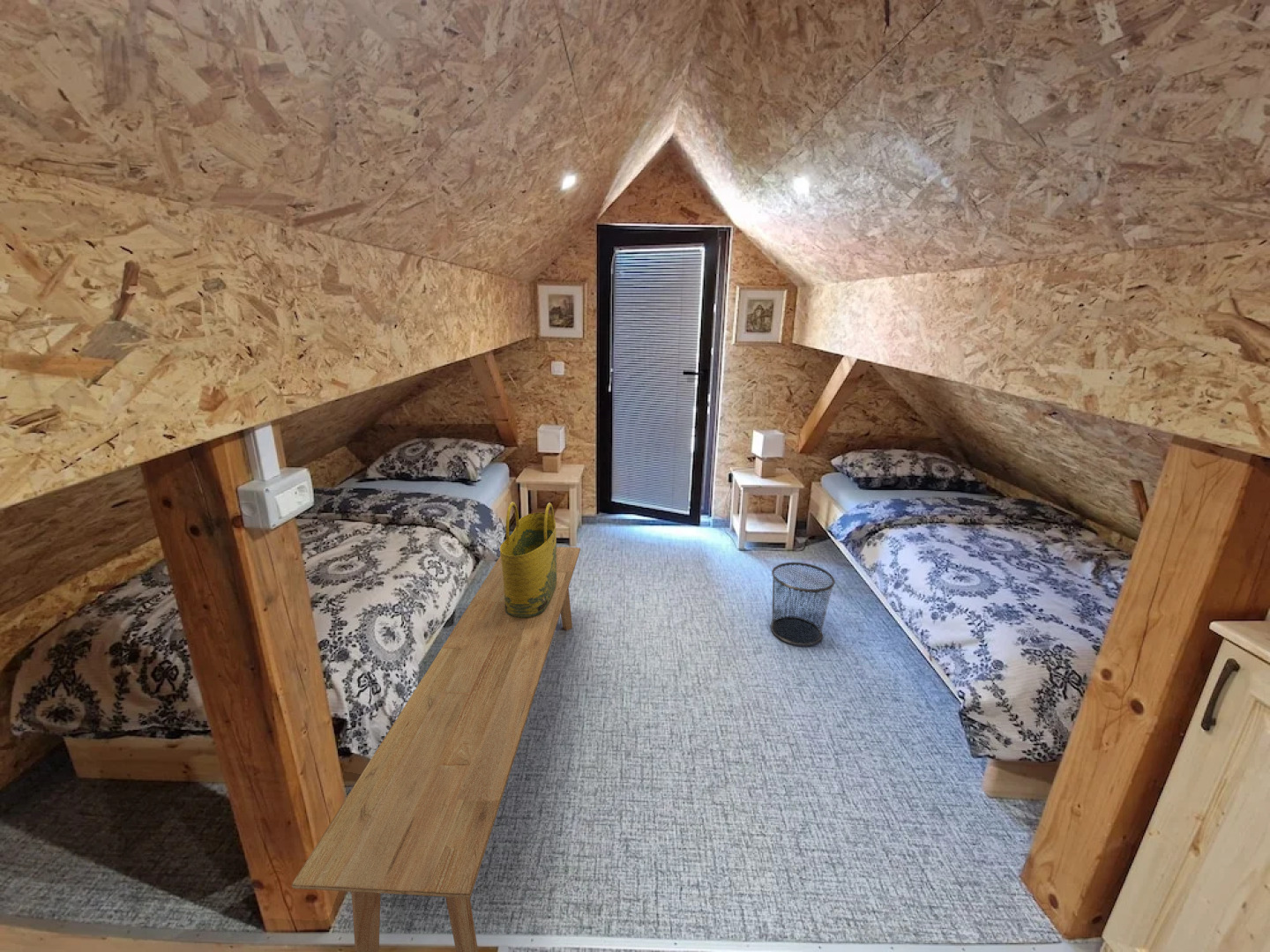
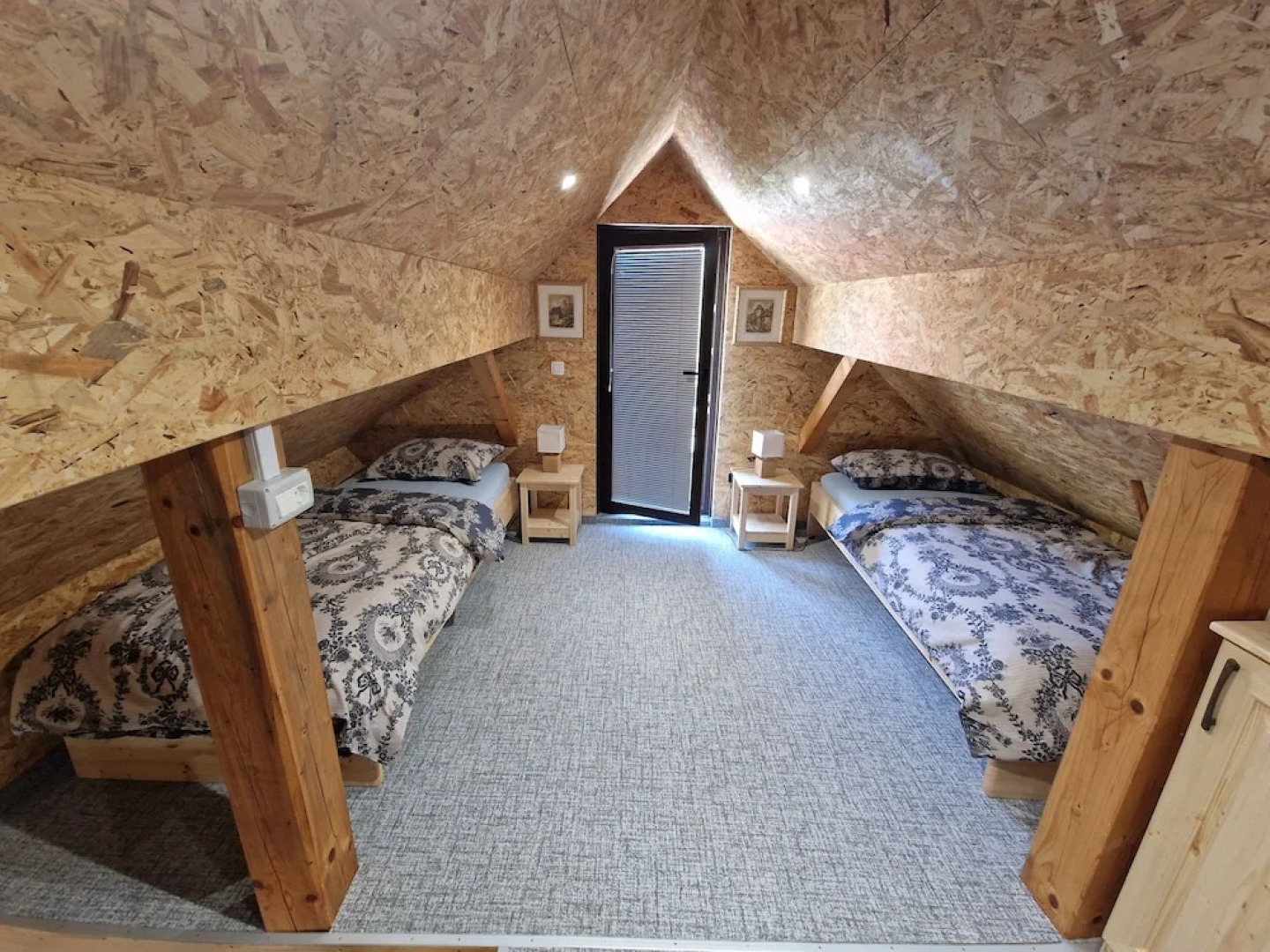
- bench (499, 695)
- tote bag (531, 549)
- waste bin (799, 603)
